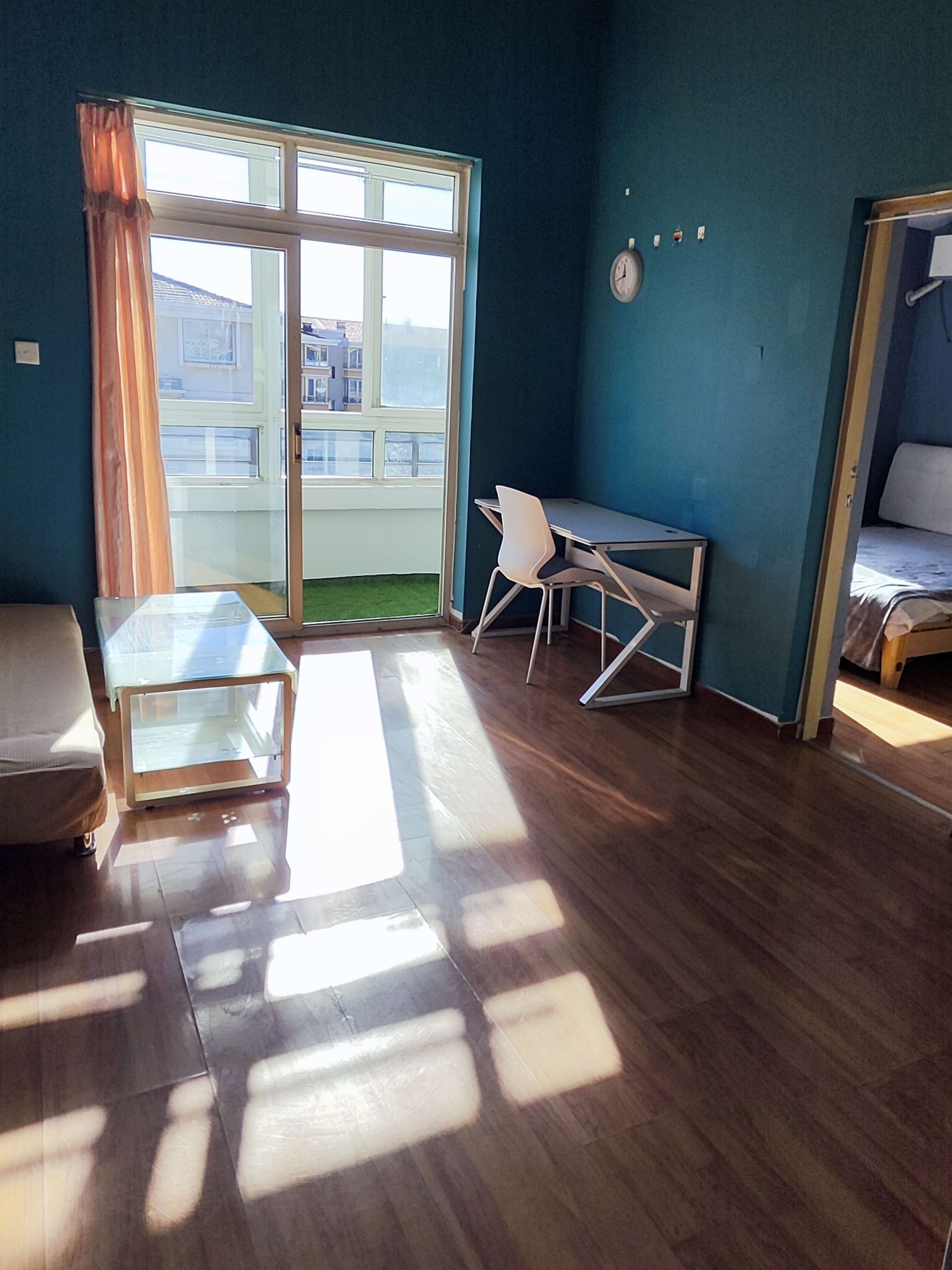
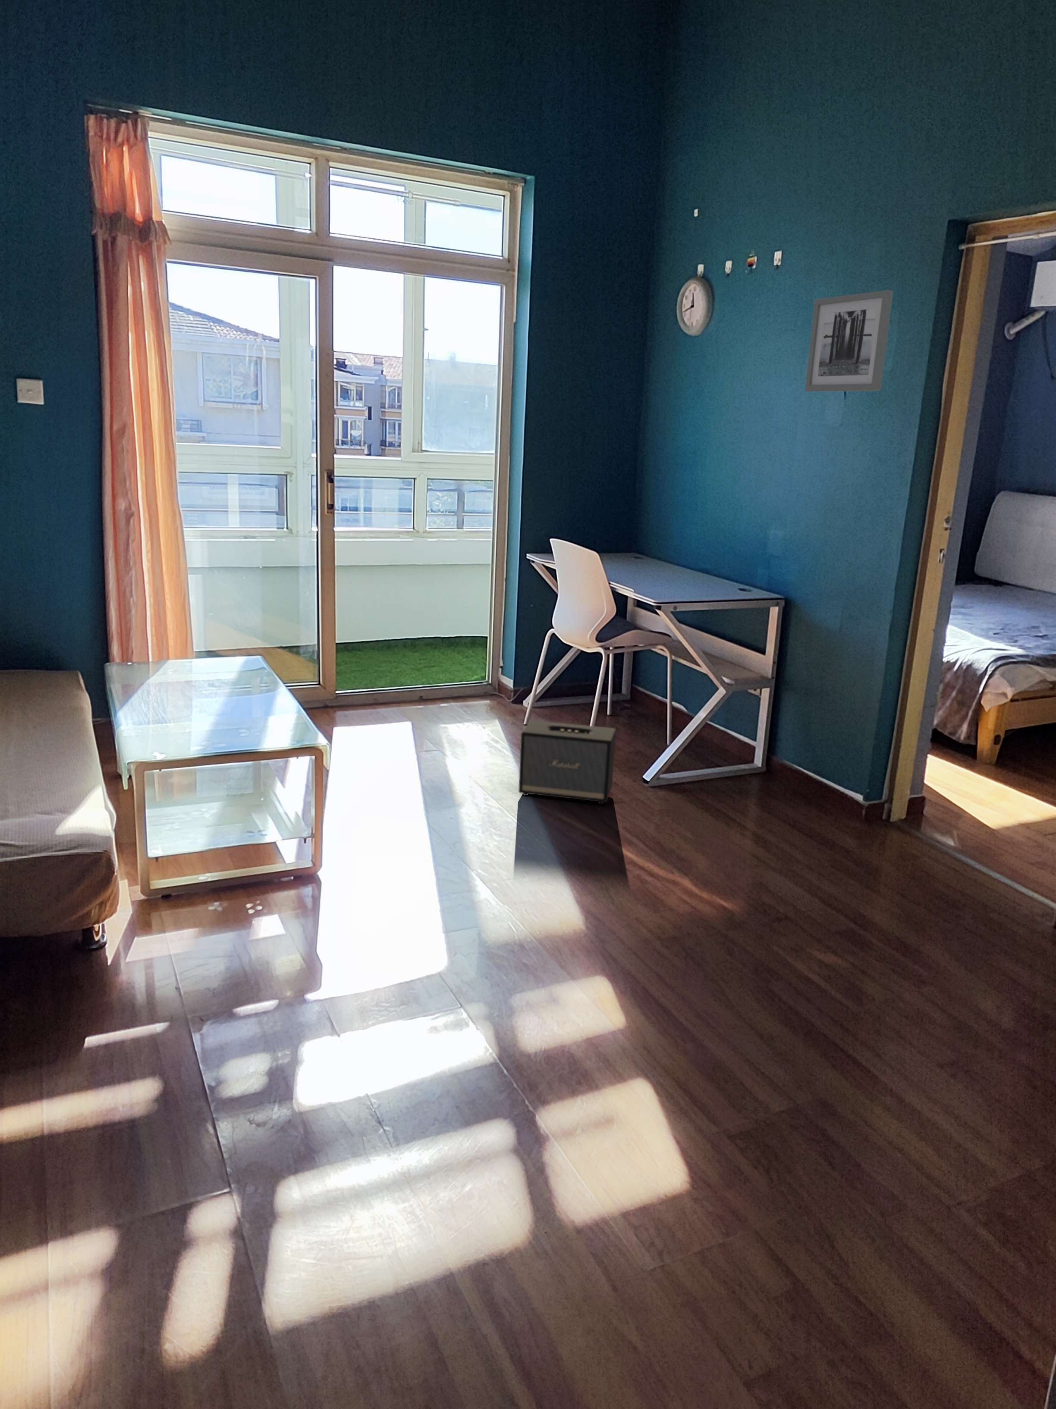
+ speaker (567, 761)
+ wall art (846, 344)
